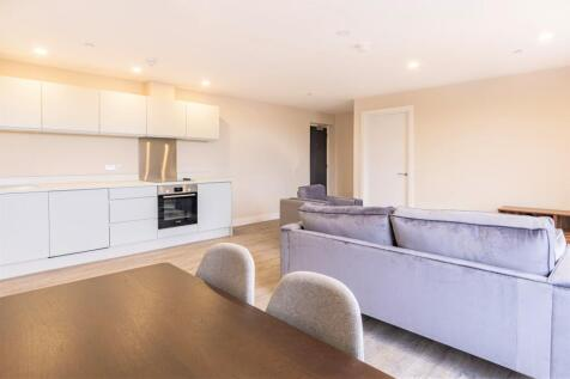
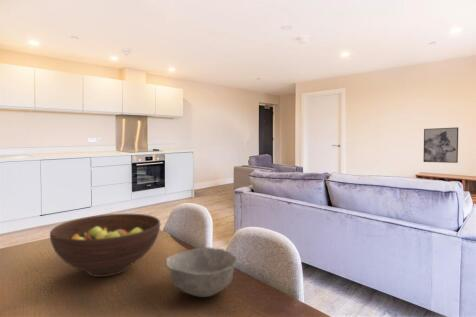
+ fruit bowl (109, 247)
+ bowl (201, 274)
+ wall art (440, 145)
